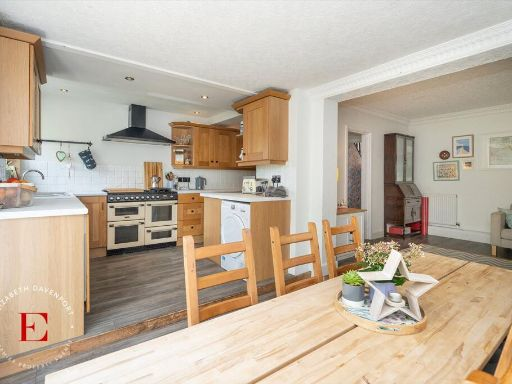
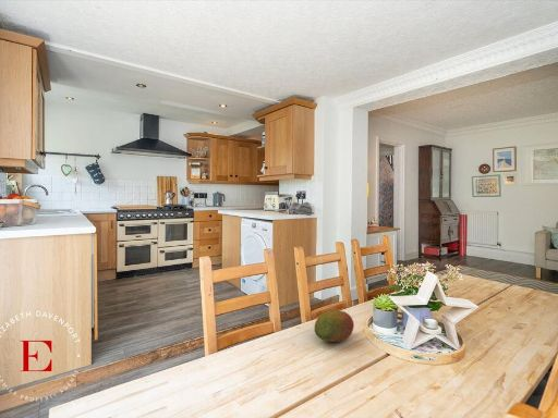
+ fruit (333, 325)
